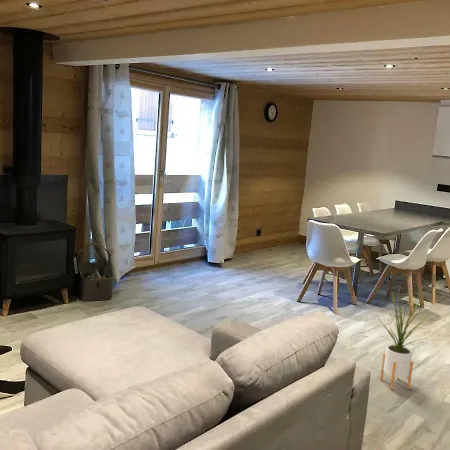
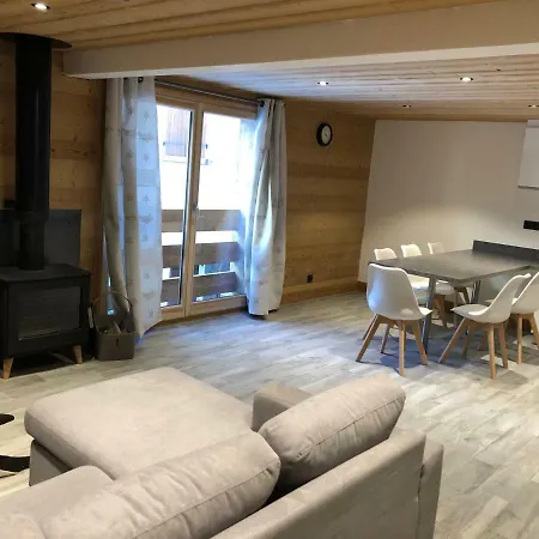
- house plant (399, 338)
